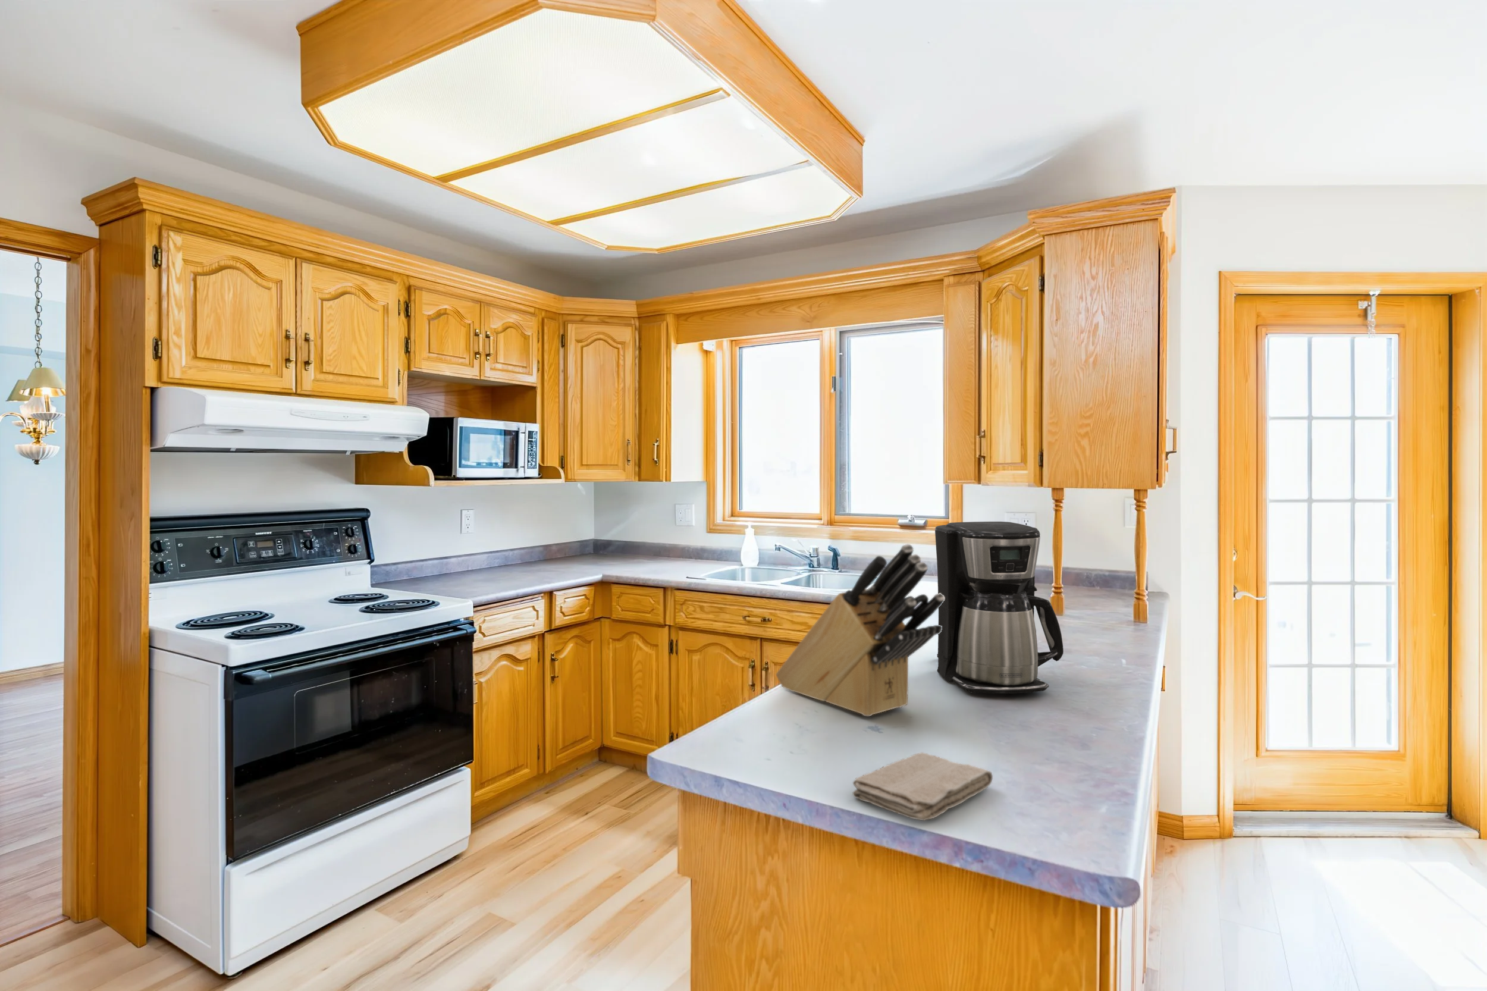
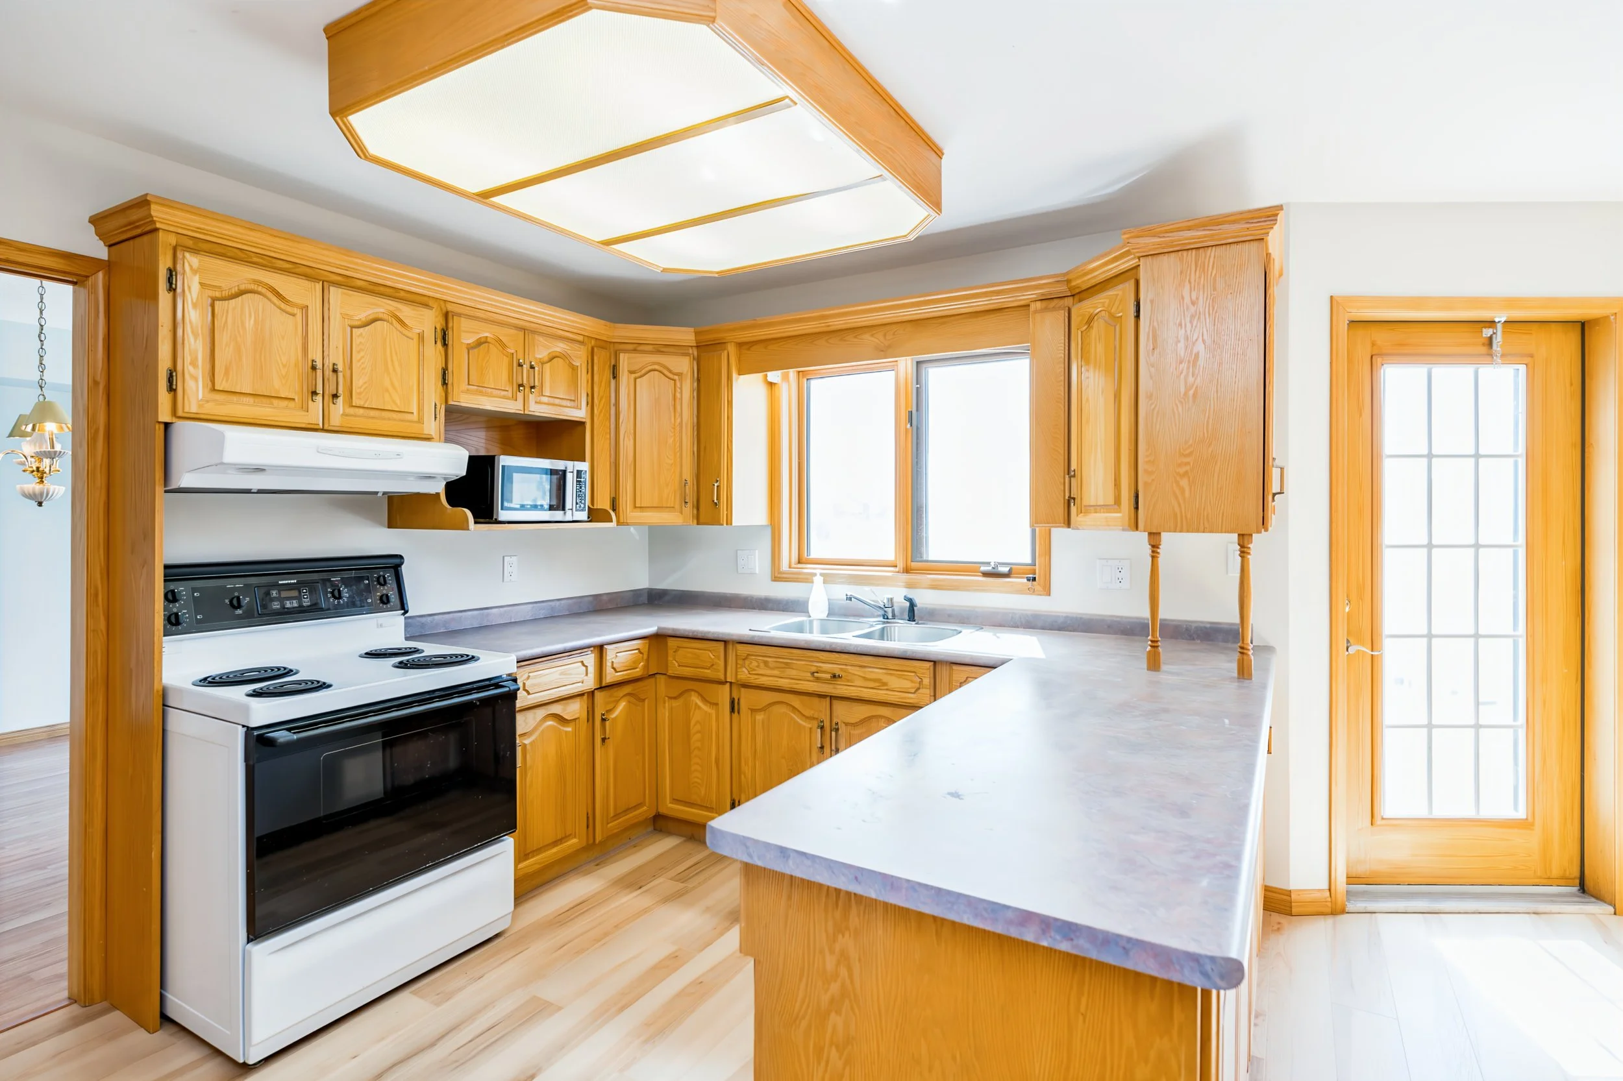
- knife block (856, 623)
- coffee maker (996, 599)
- washcloth (922, 782)
